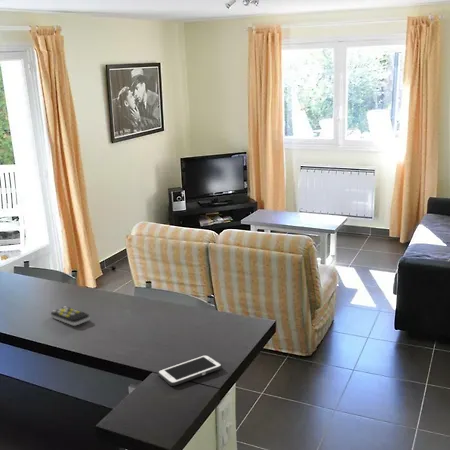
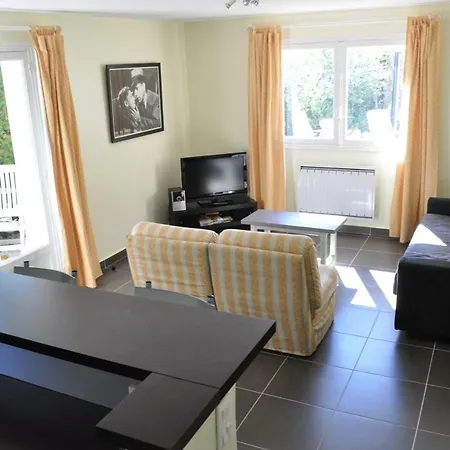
- cell phone (190, 369)
- remote control (70, 315)
